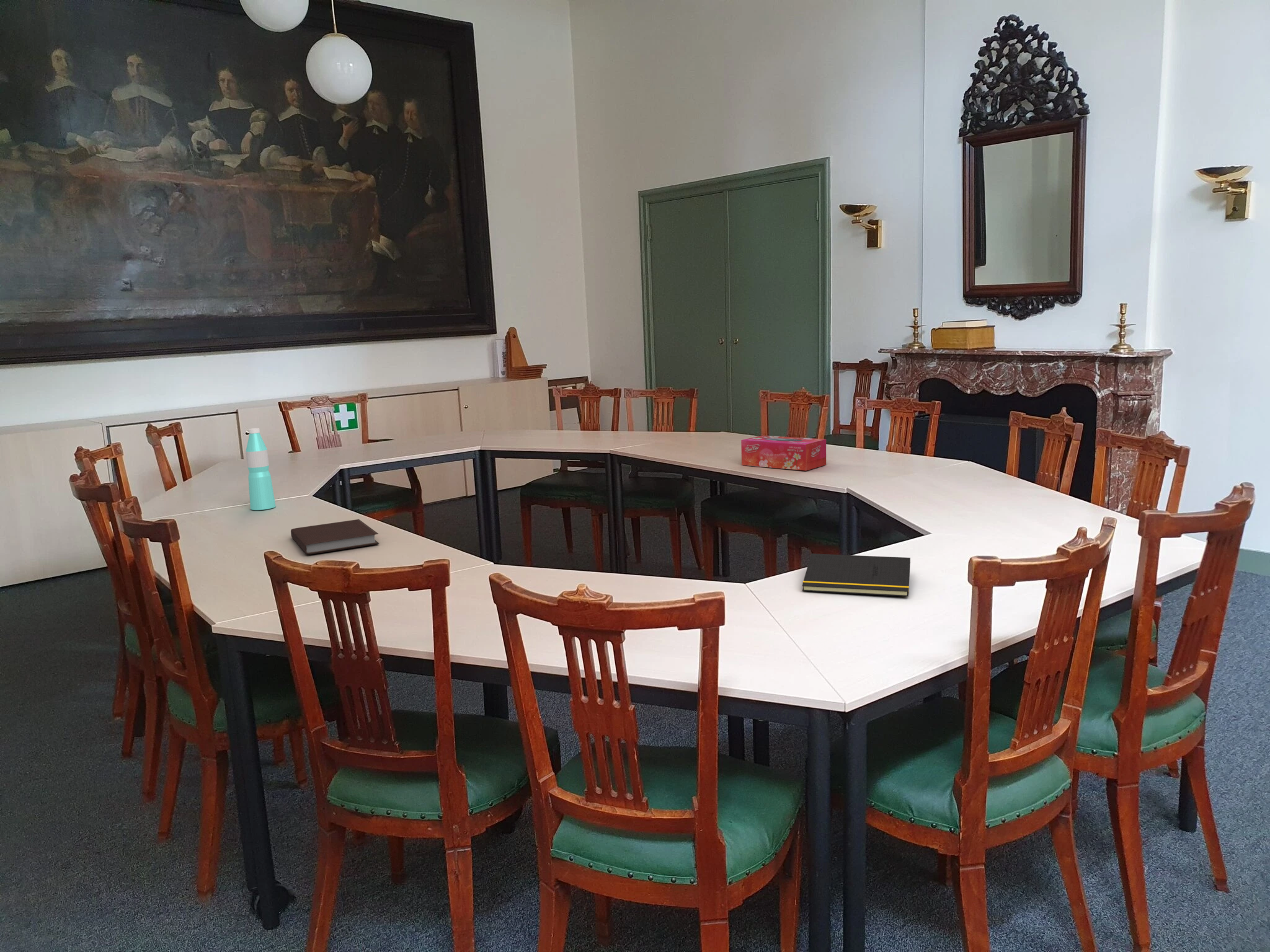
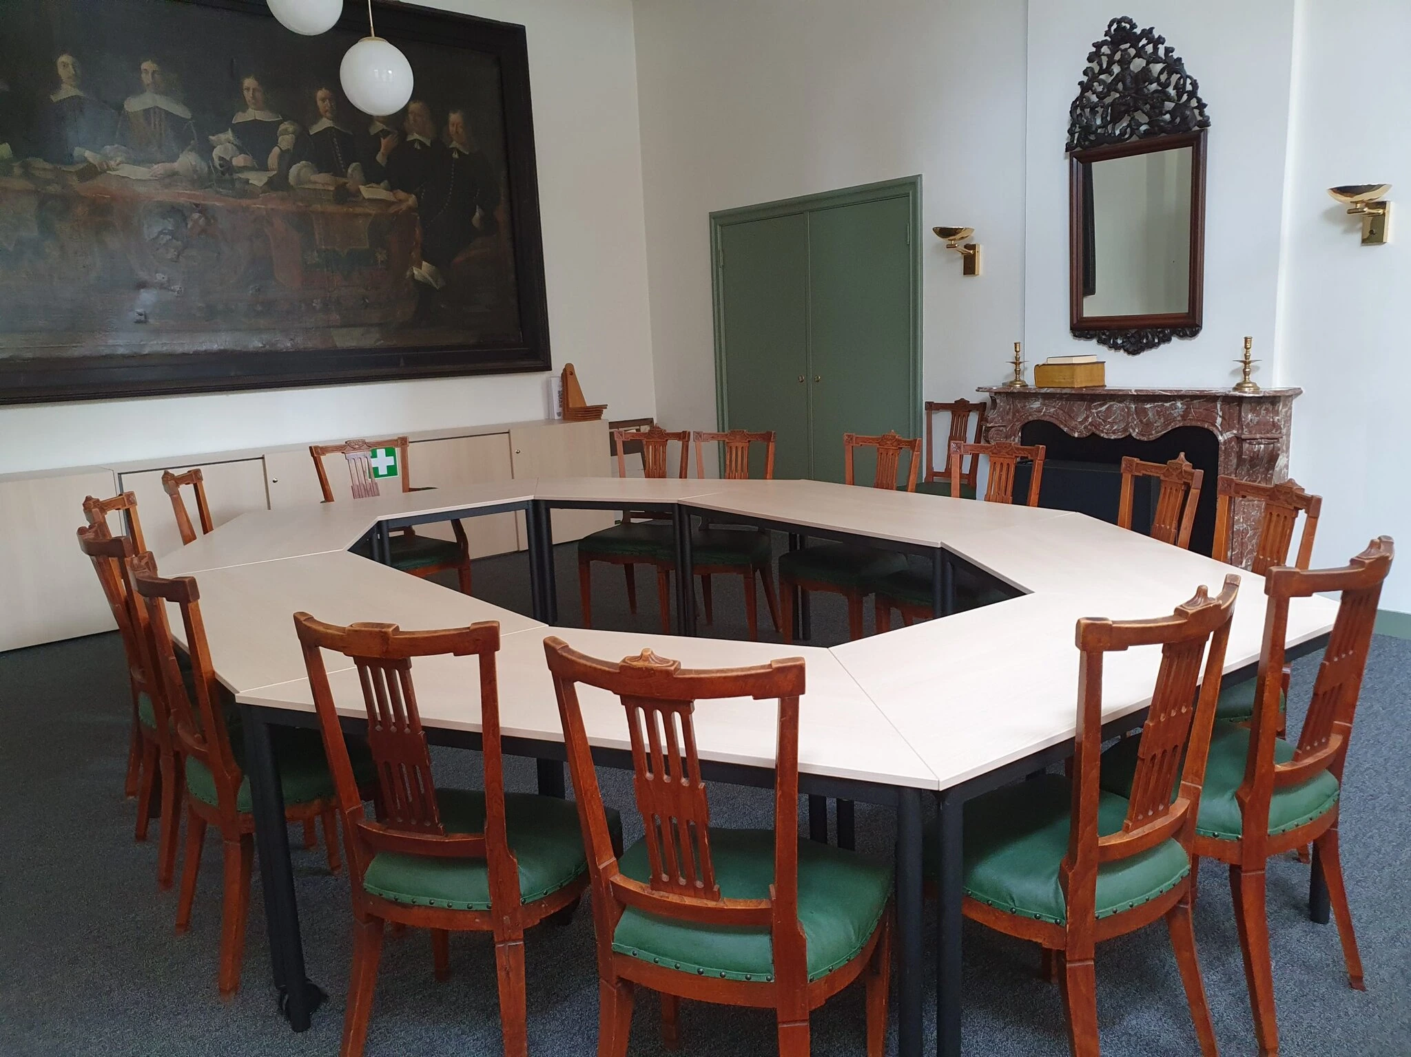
- water bottle (259, 468)
- notepad (857, 574)
- notebook (334, 536)
- tissue box (783, 452)
